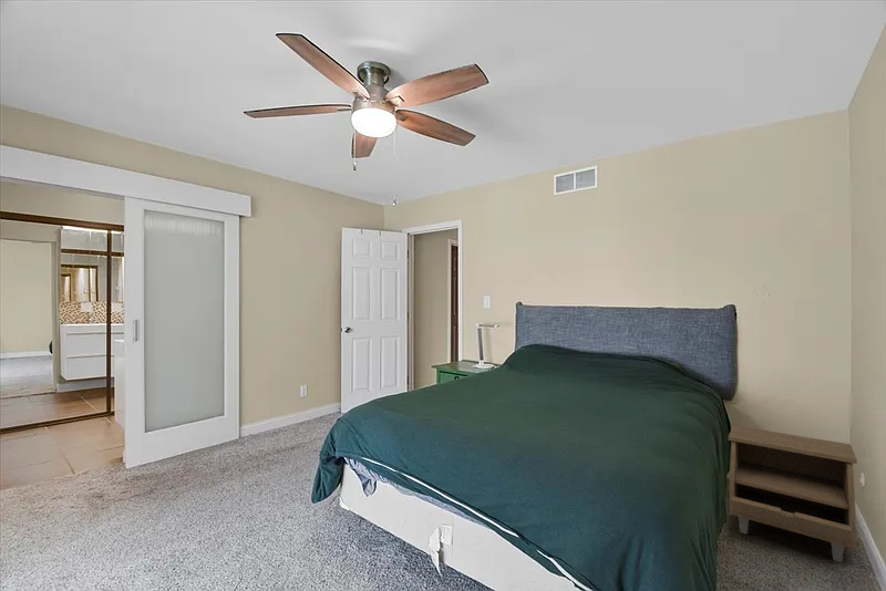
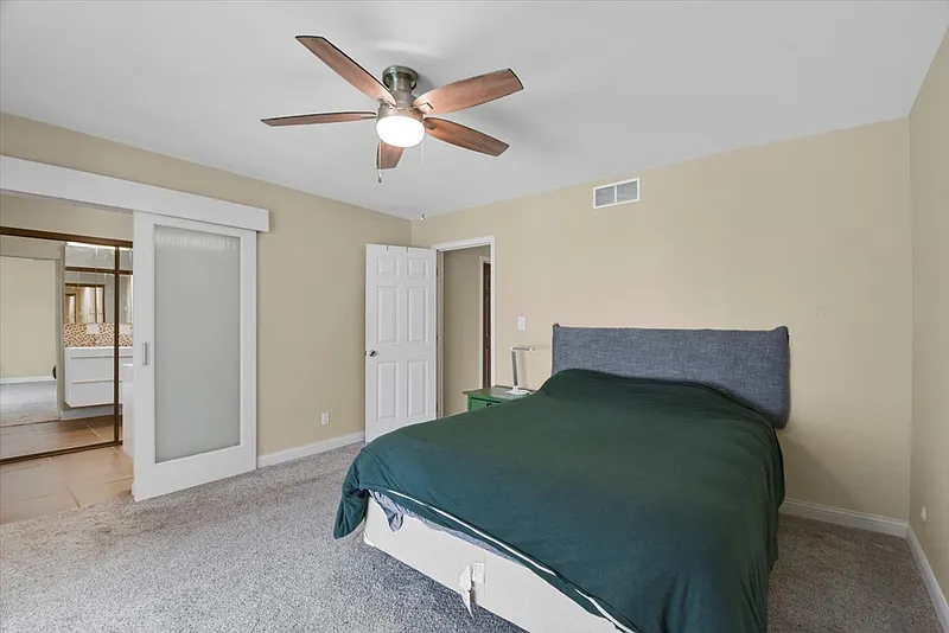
- nightstand (787, 492)
